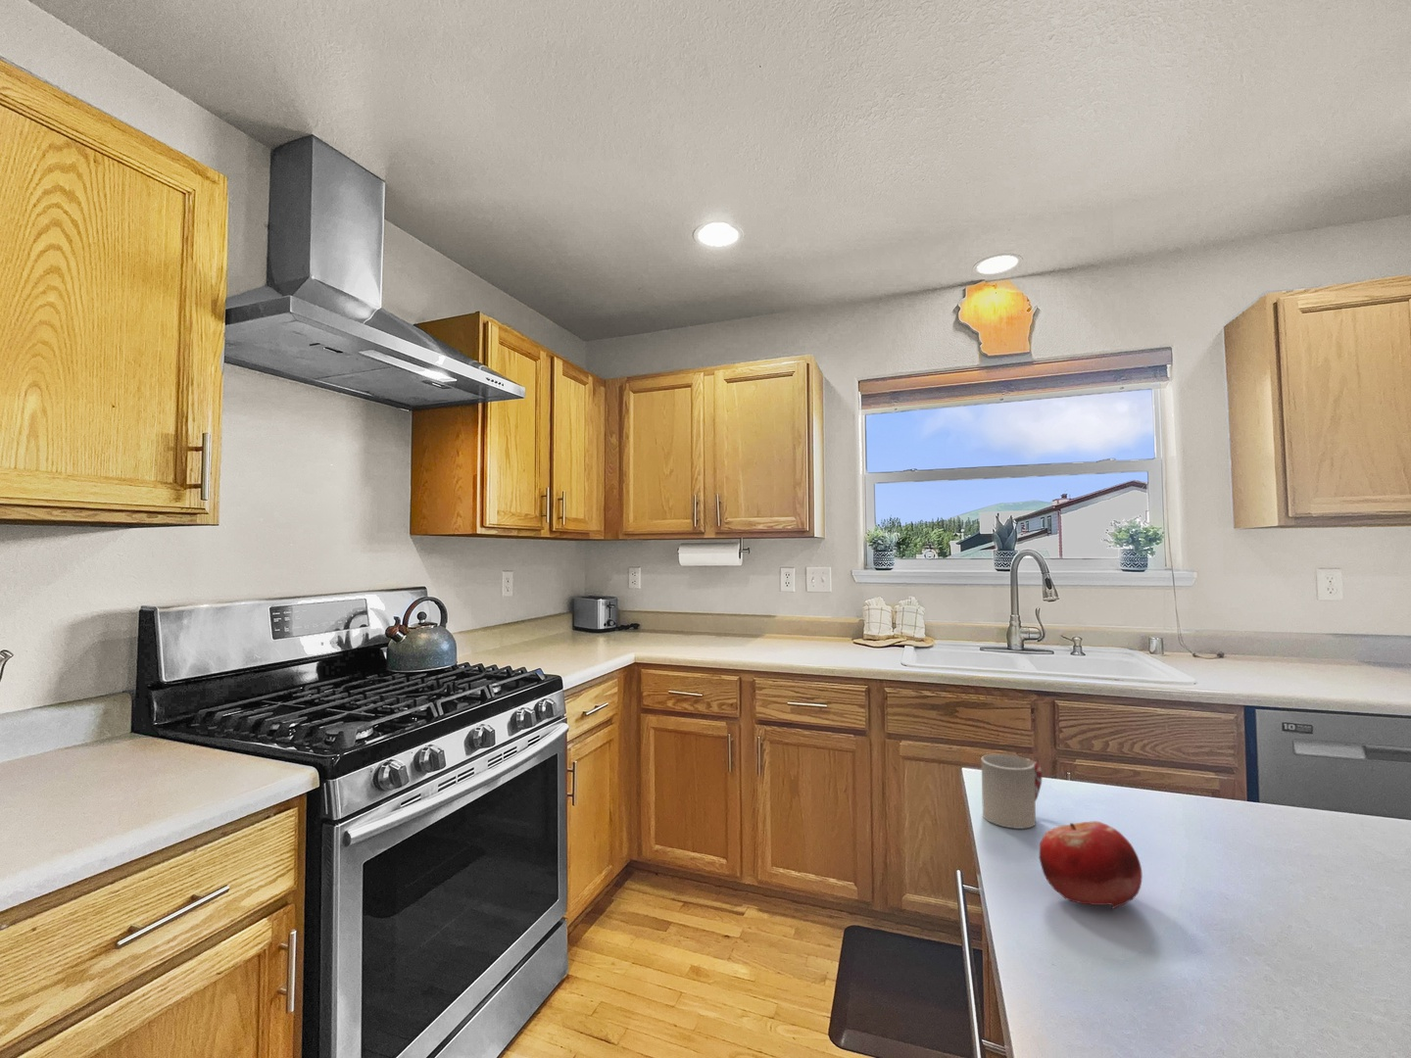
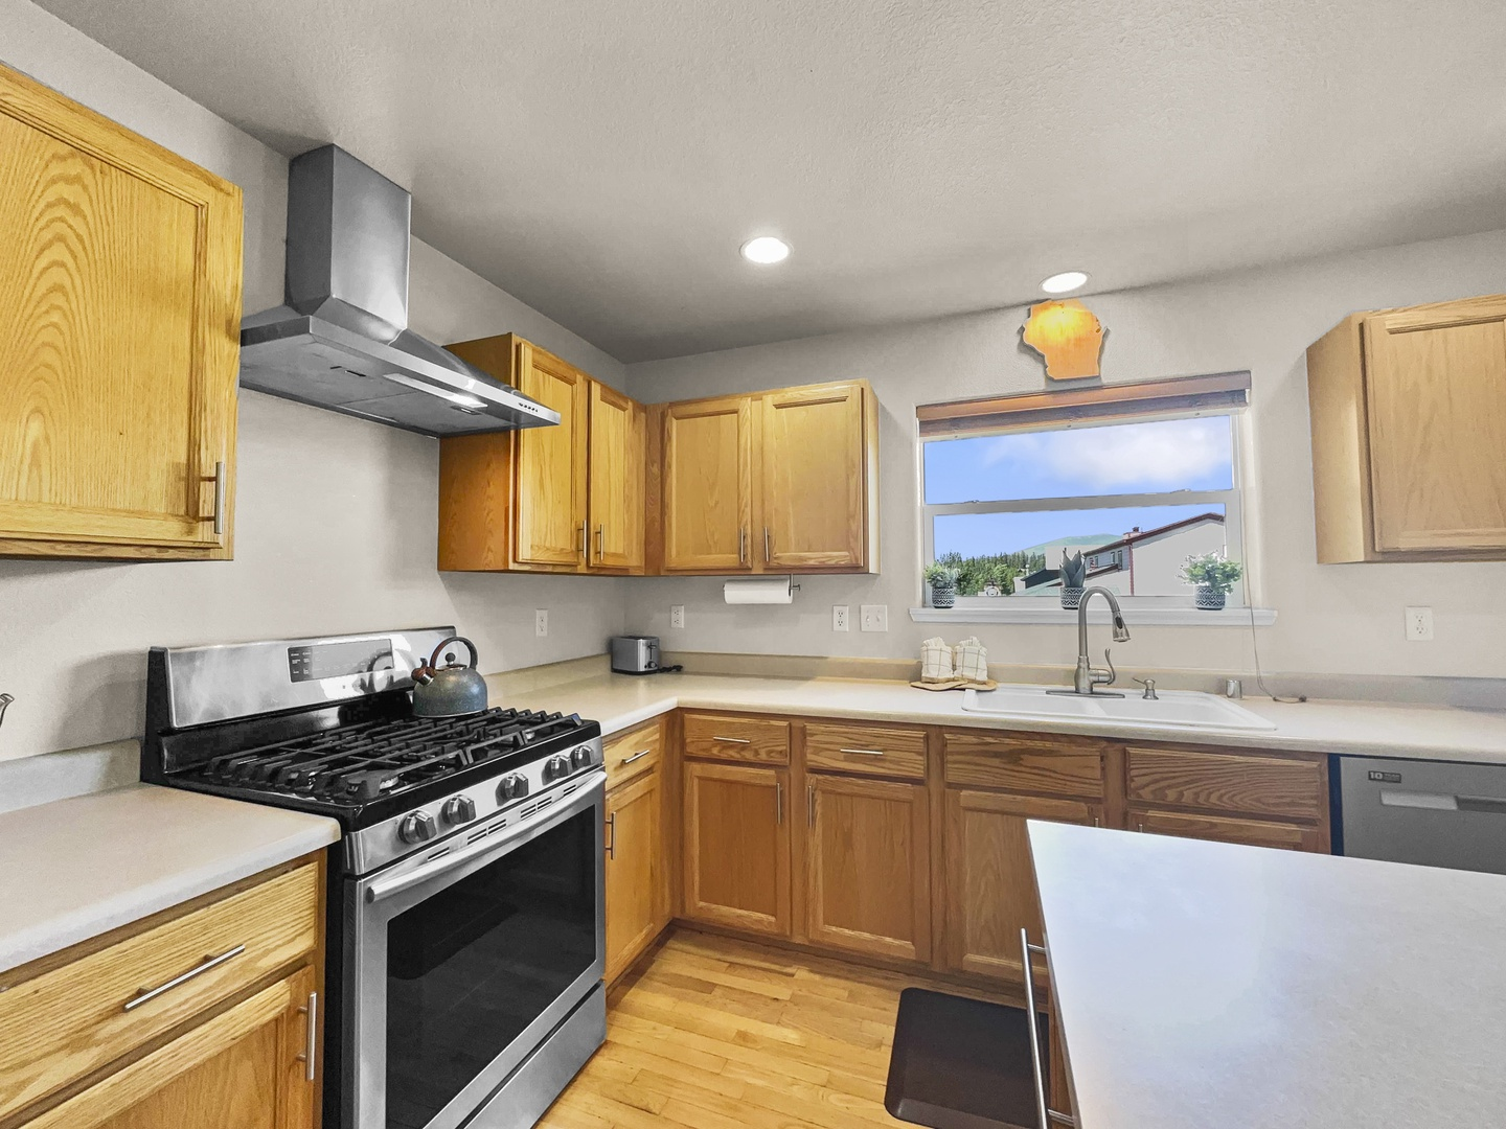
- fruit (1089, 859)
- cup (1015, 788)
